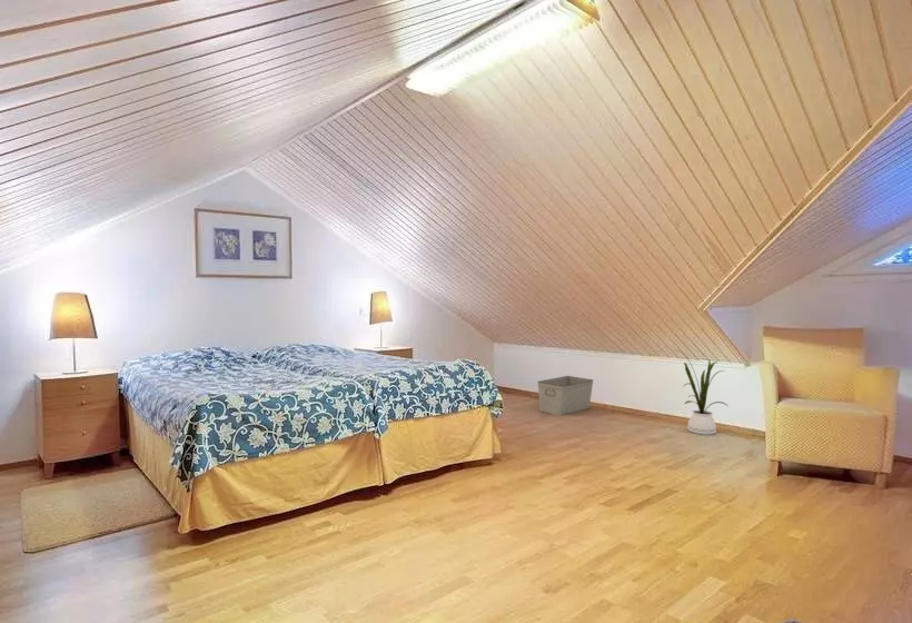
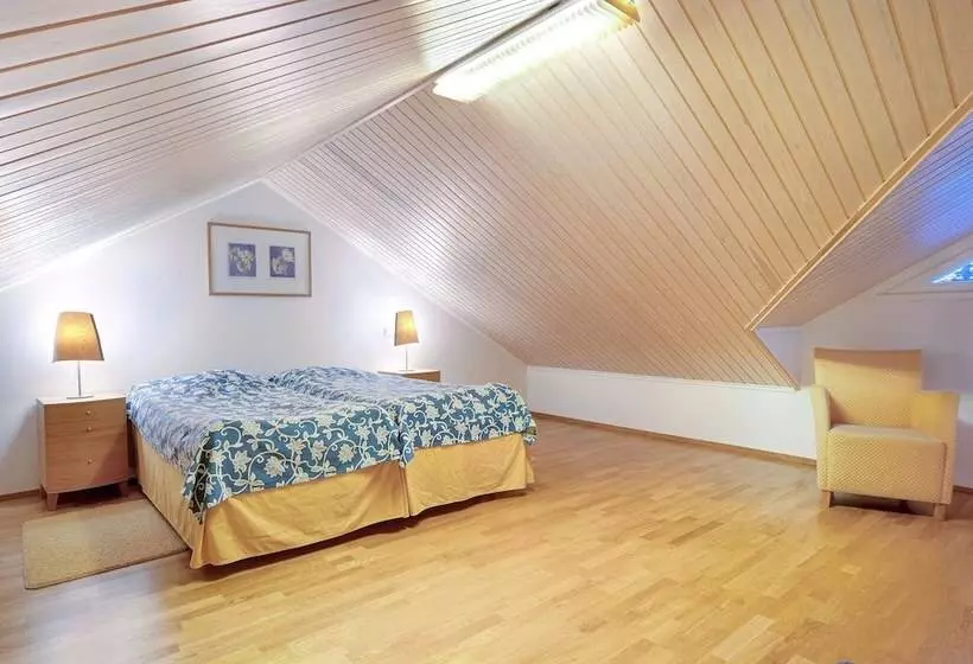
- house plant (700, 392)
- storage bin (565, 395)
